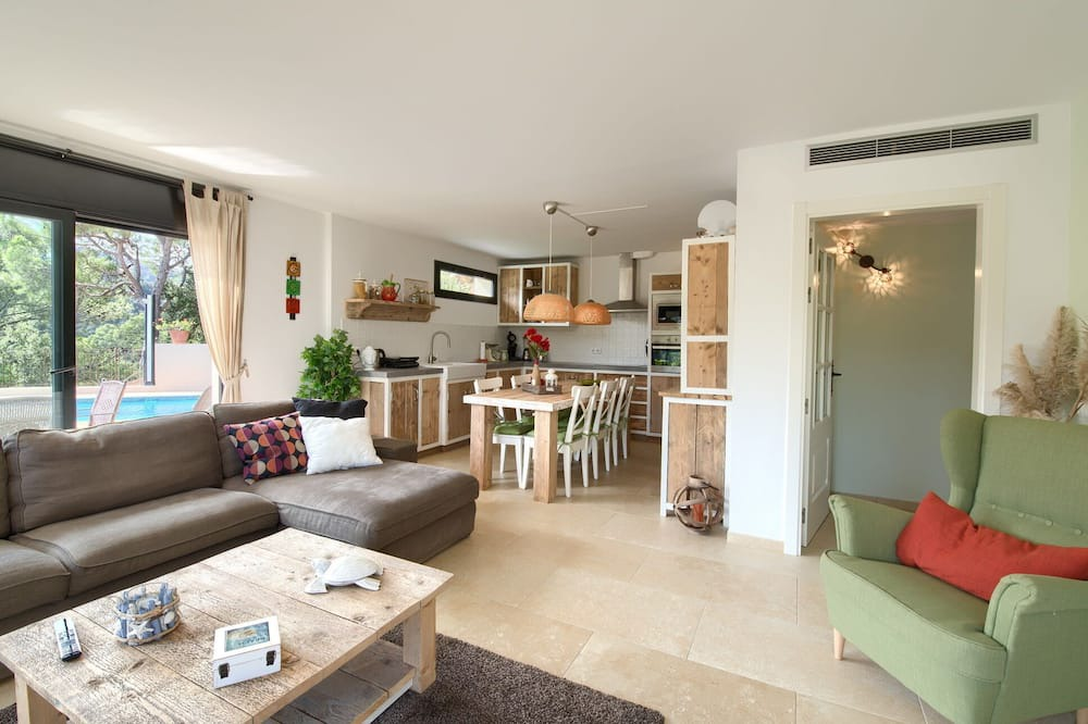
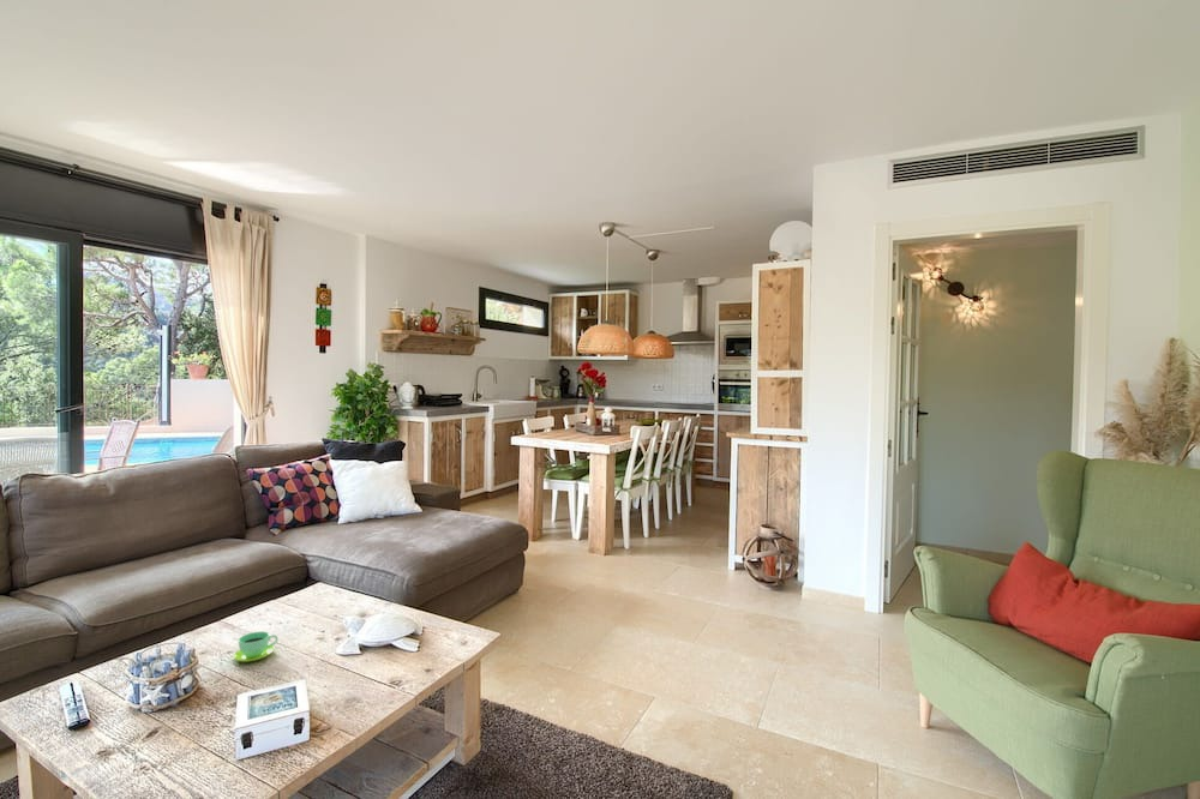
+ cup (254, 645)
